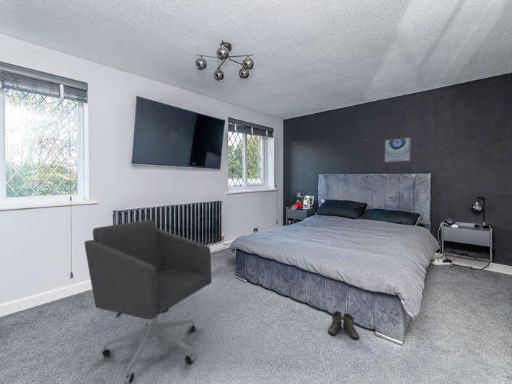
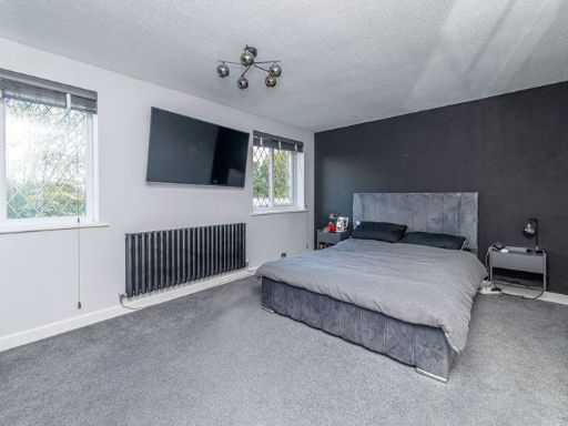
- boots (341, 323)
- wall art (397, 150)
- office chair (153, 287)
